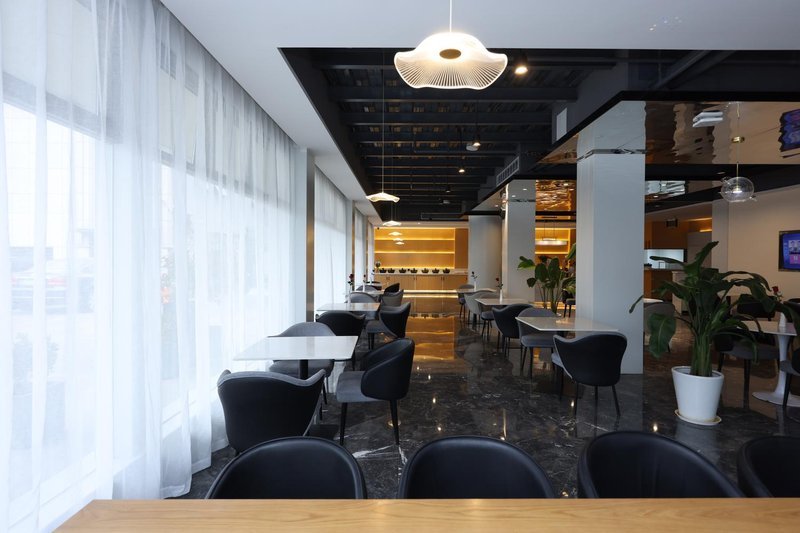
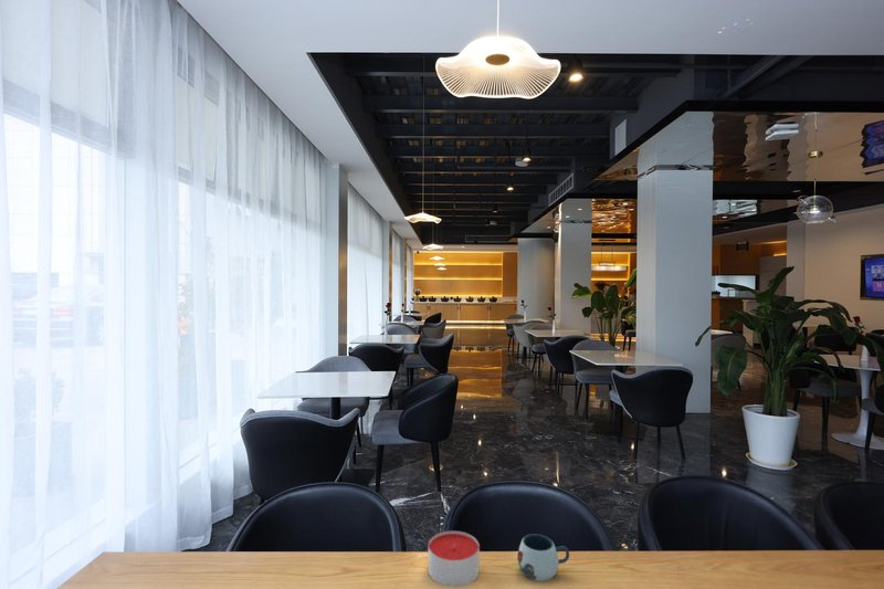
+ candle (453, 556)
+ mug (543, 557)
